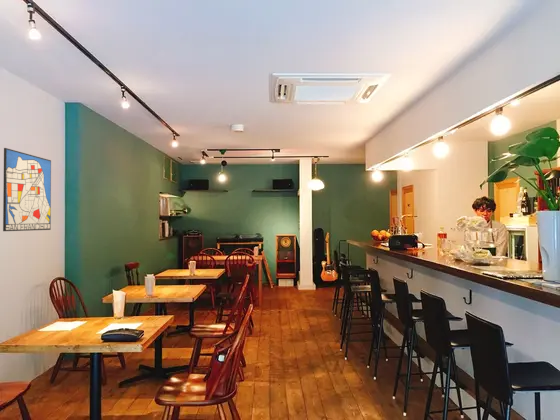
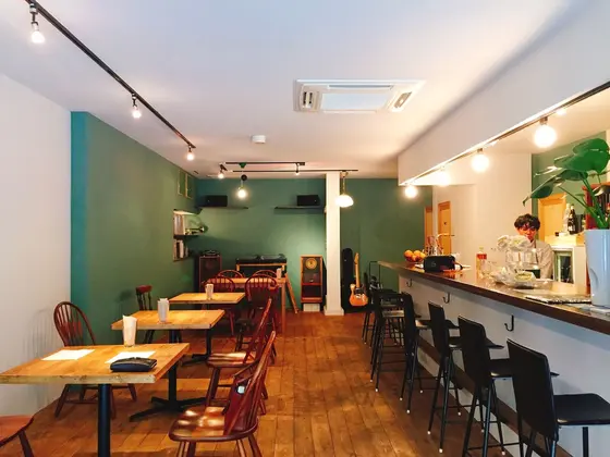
- wall art (29, 192)
